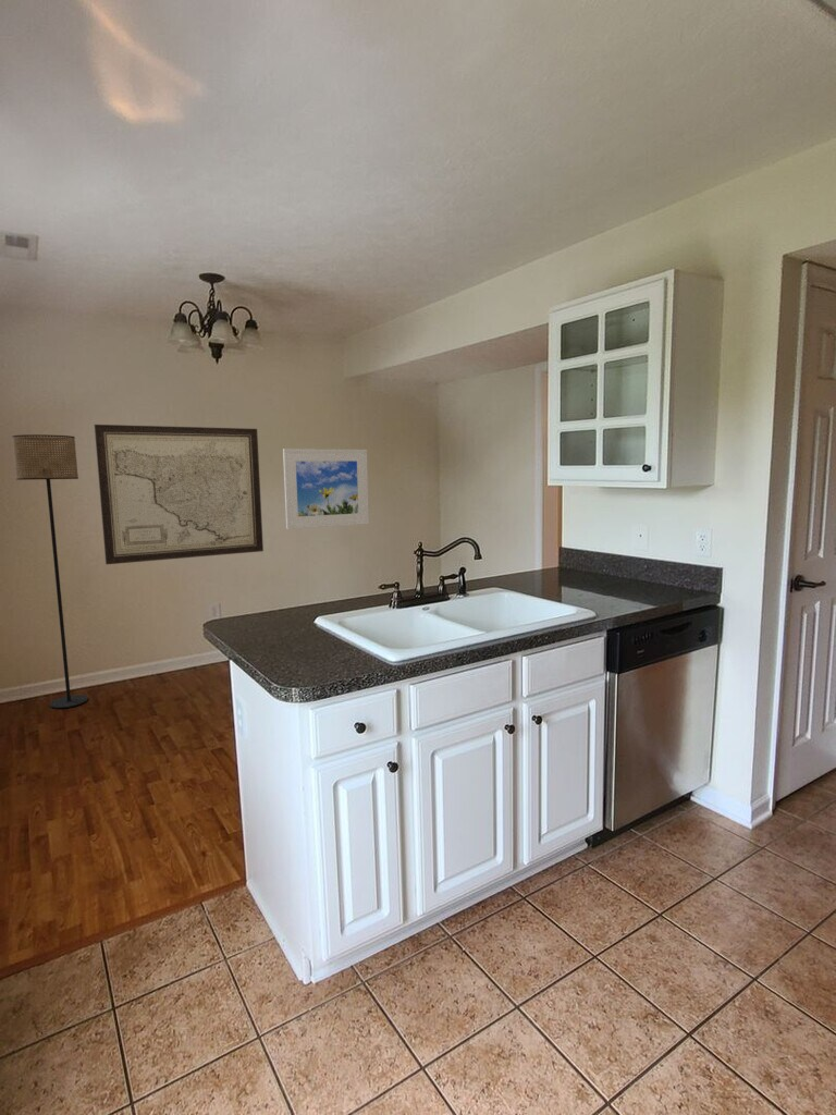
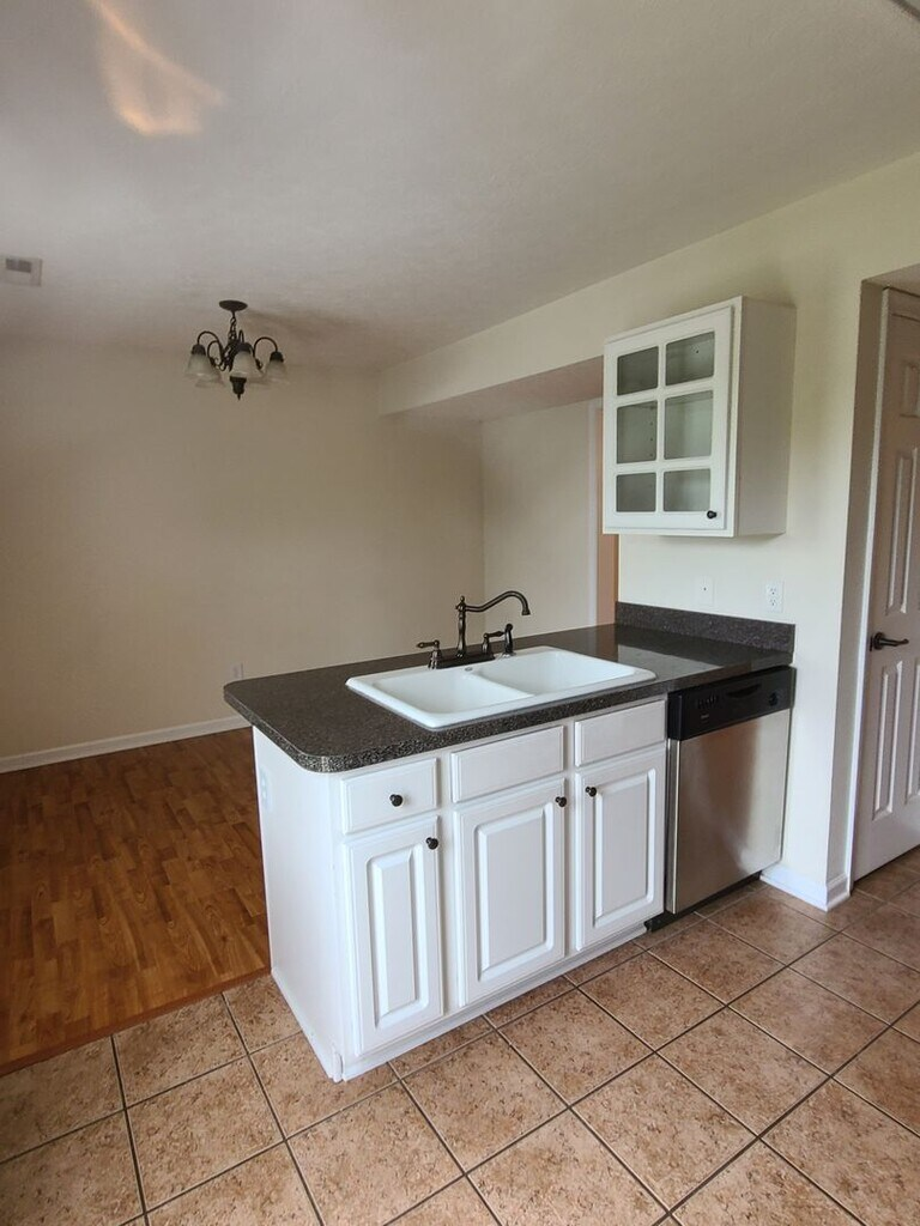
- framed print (328, 488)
- floor lamp (57, 573)
- wall art (185, 492)
